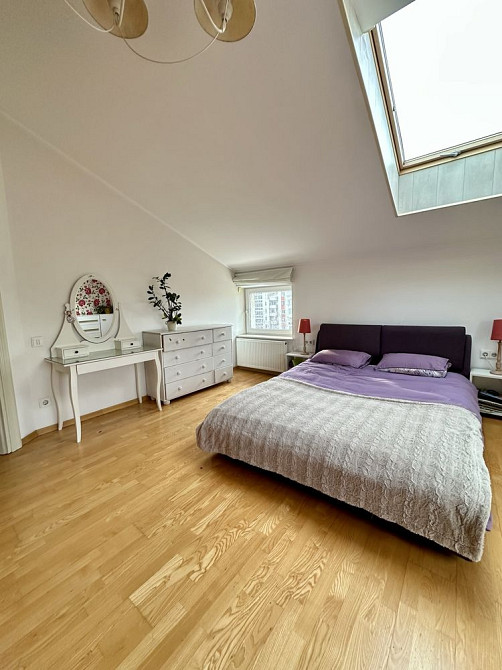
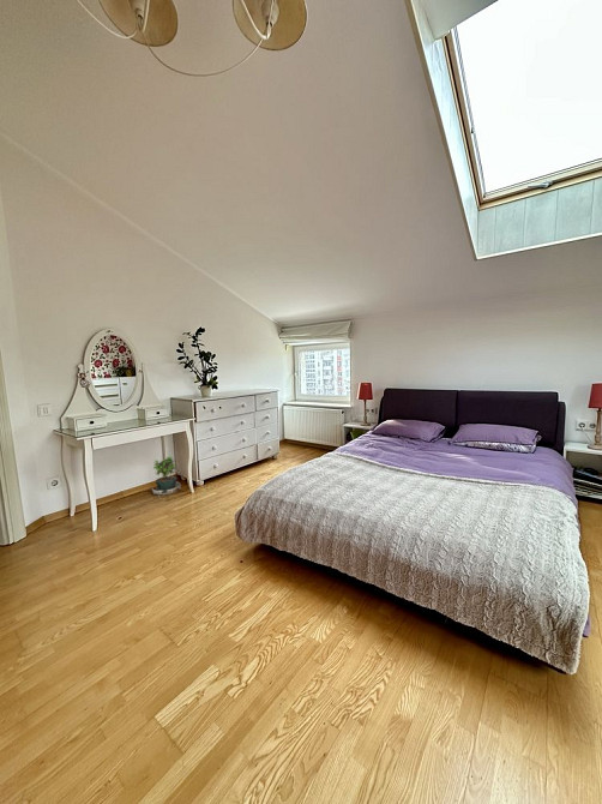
+ potted plant (165, 473)
